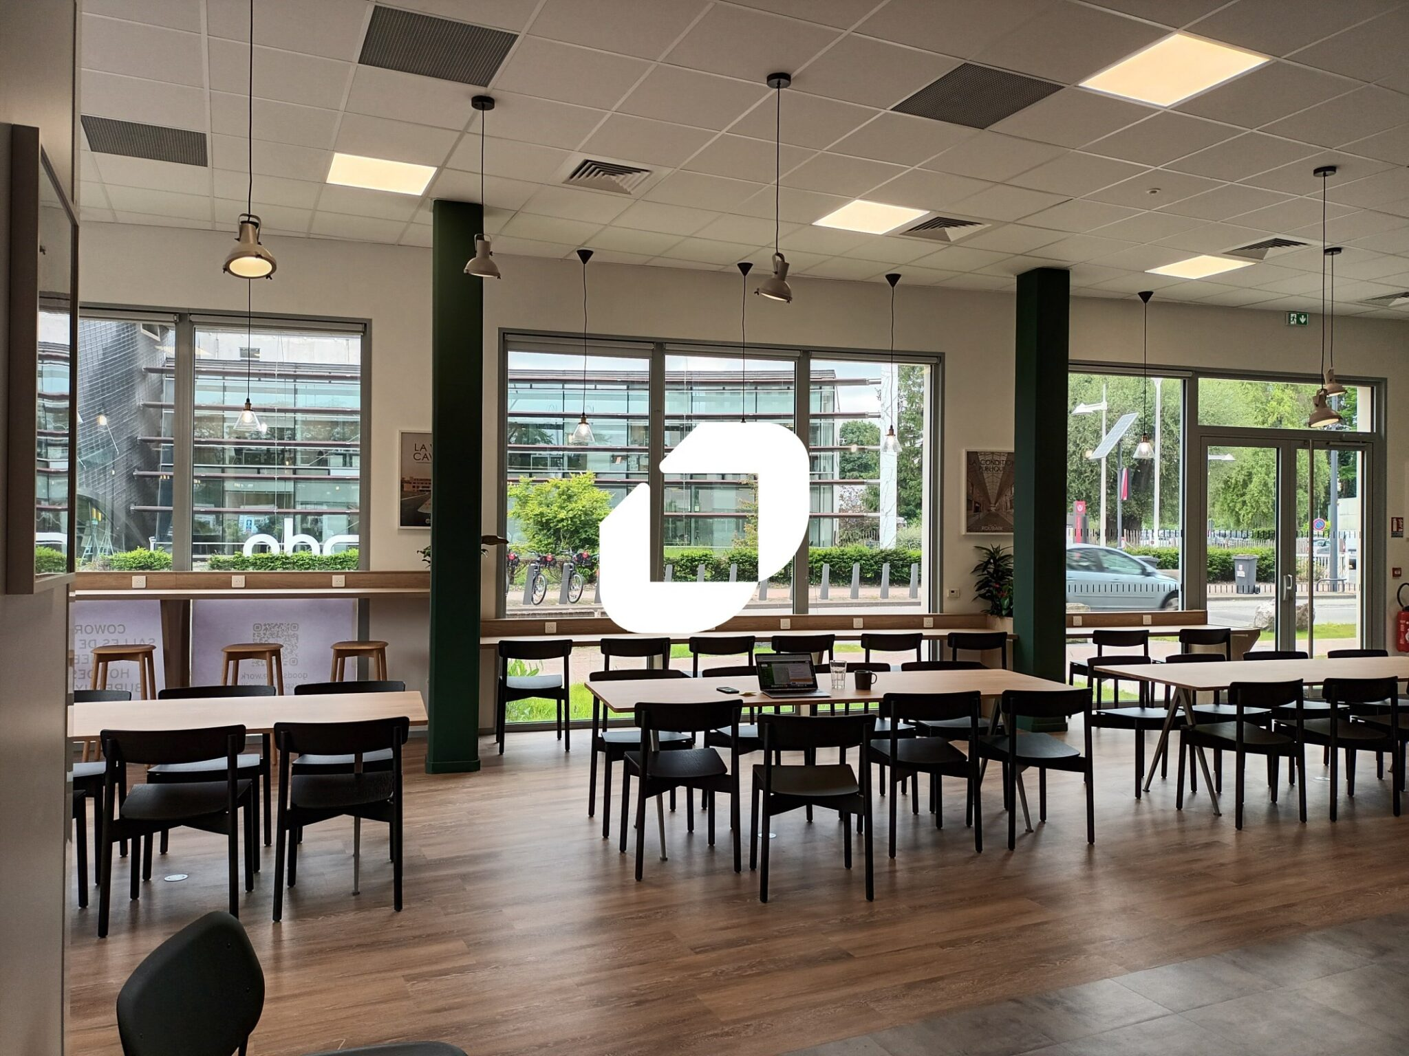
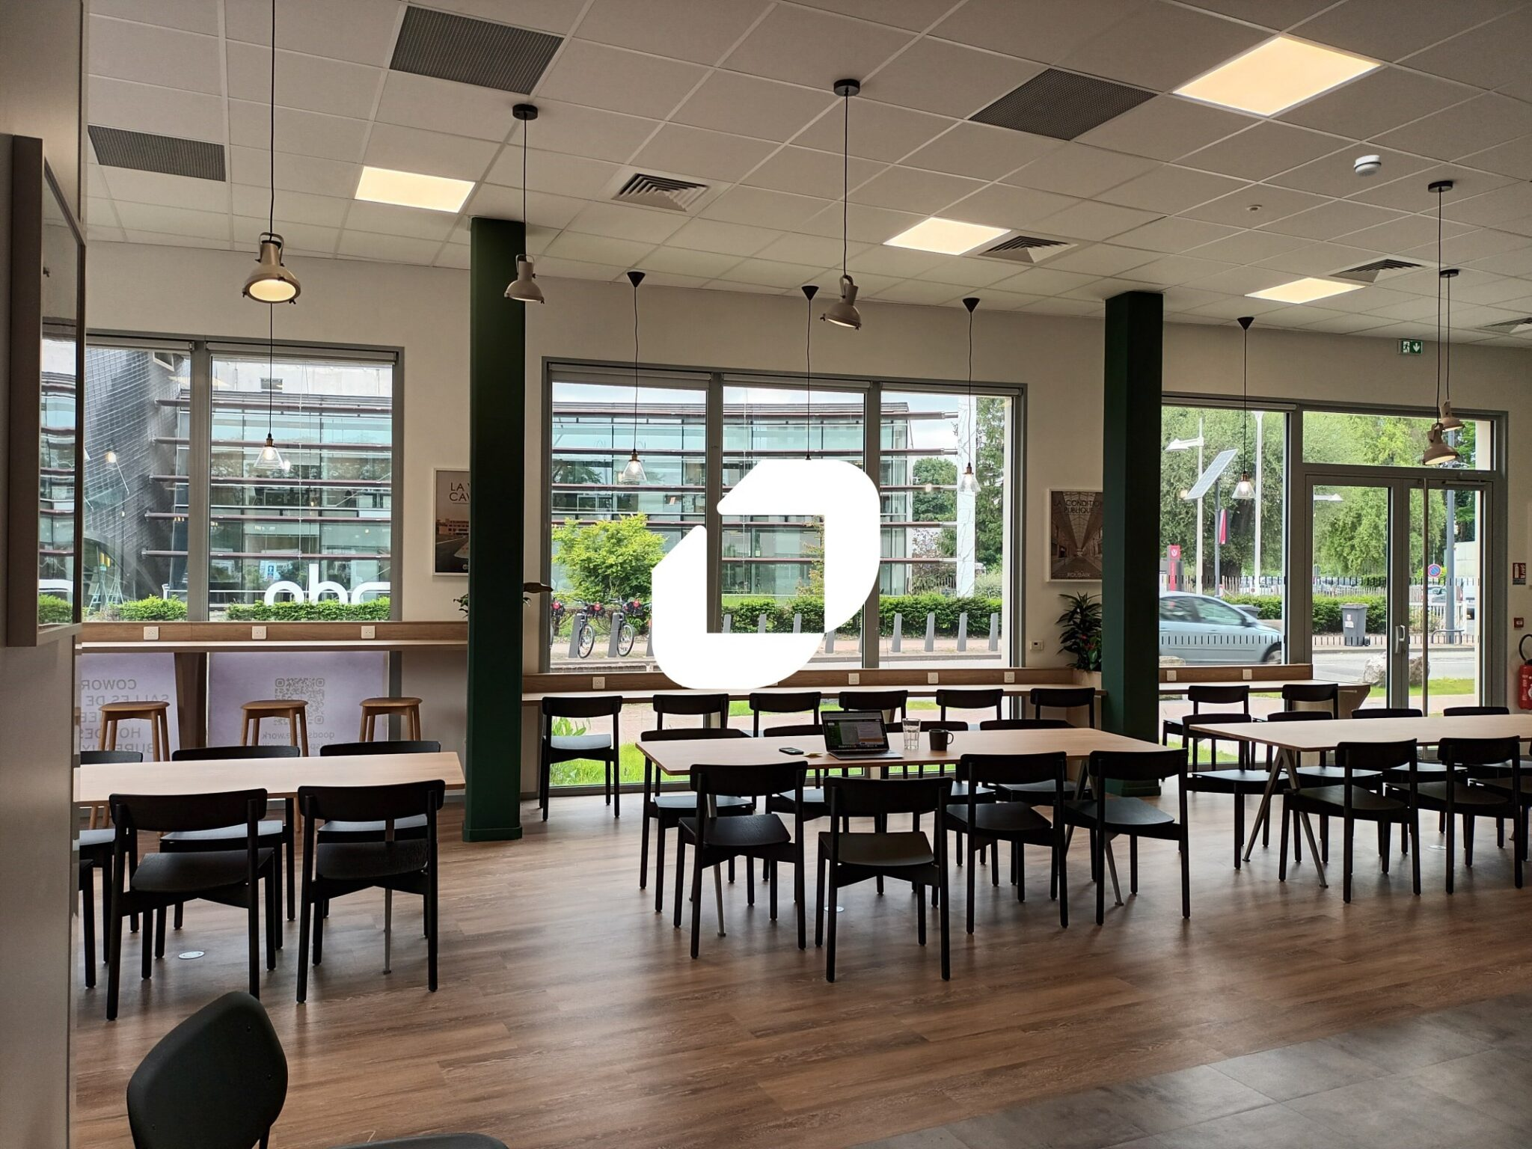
+ smoke detector (1368, 167)
